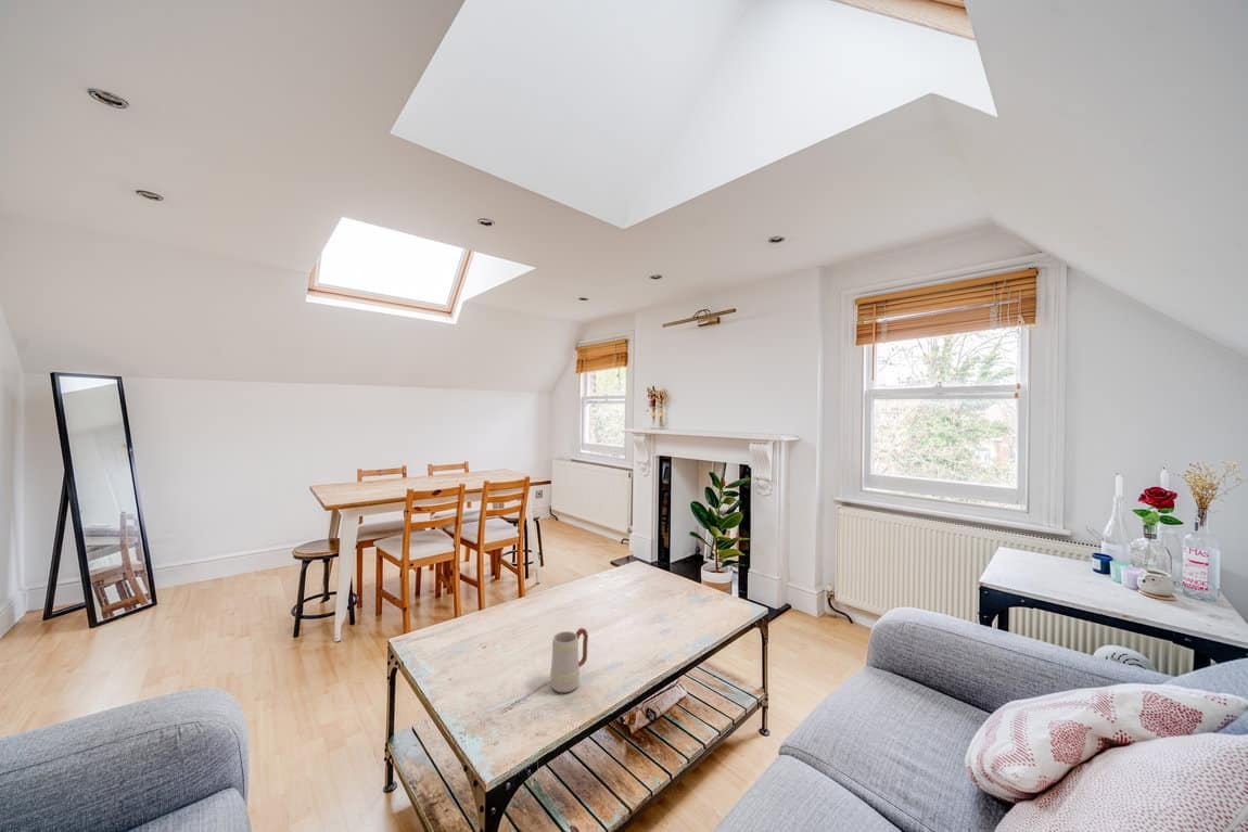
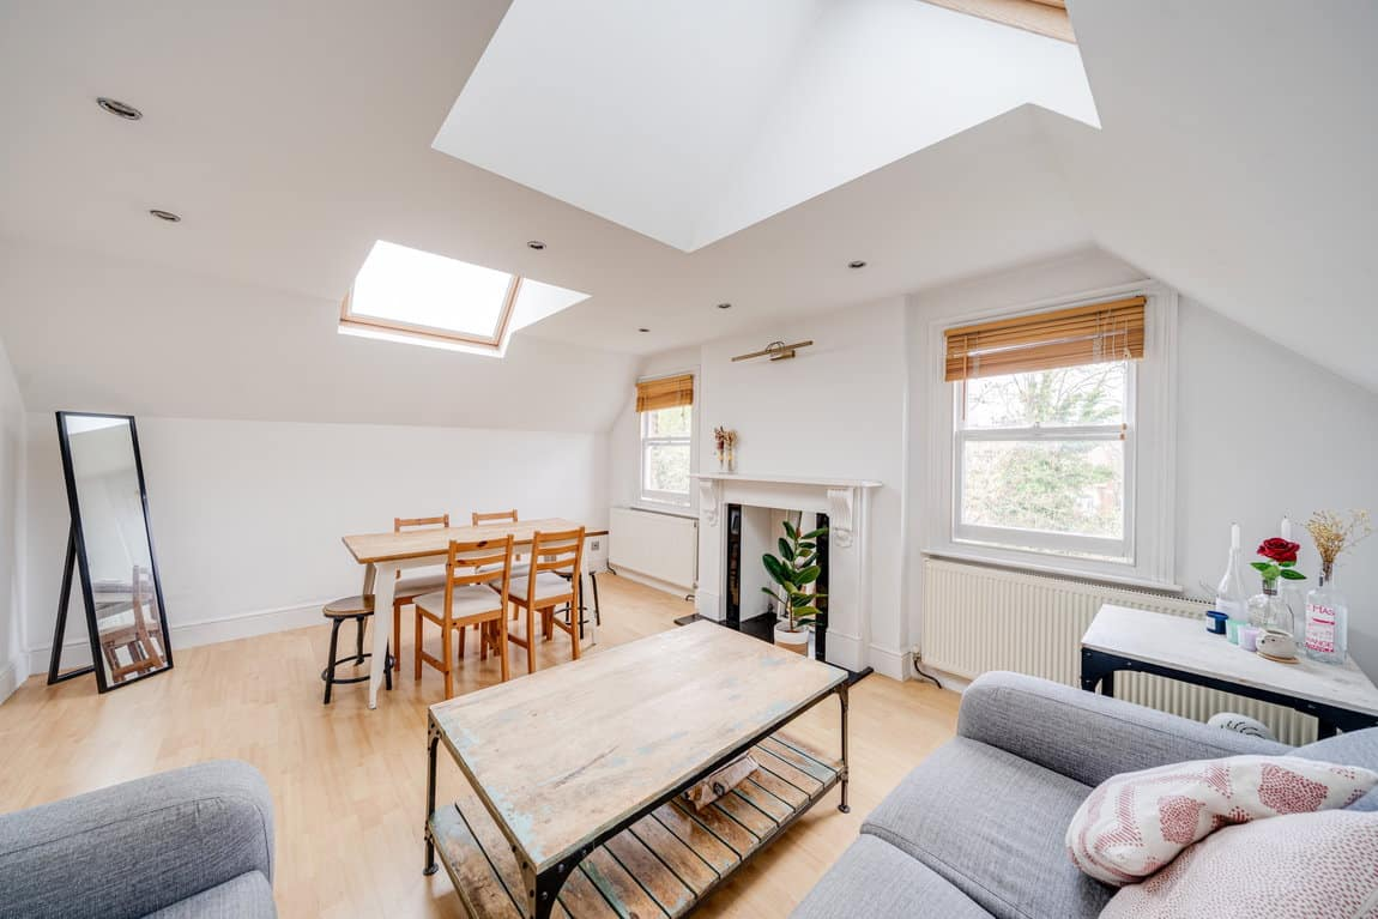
- mug (570, 657)
